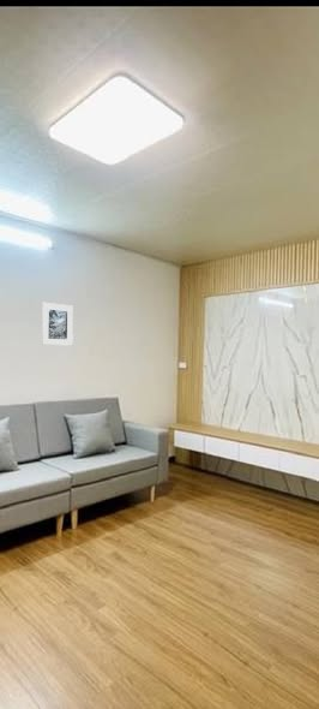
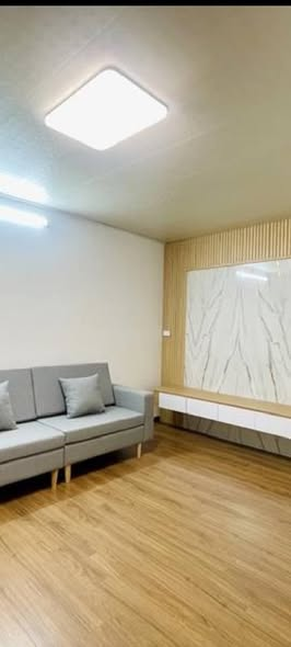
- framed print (58, 324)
